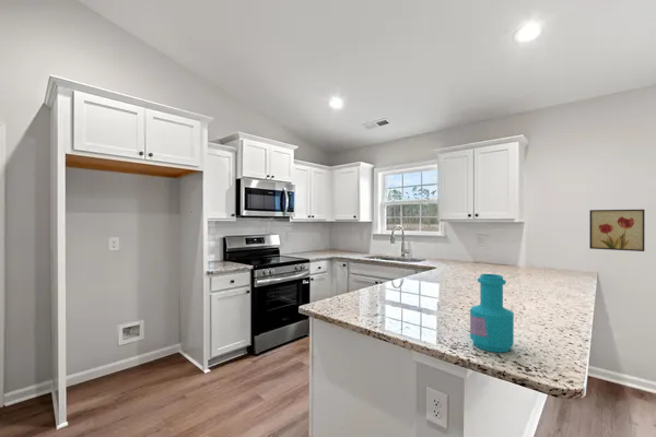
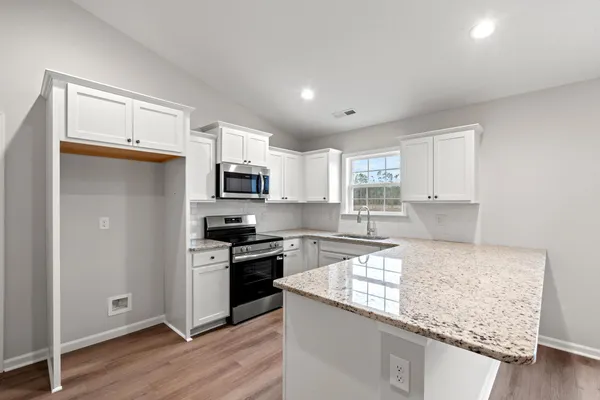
- wall art (616, 229)
- bottle (491, 310)
